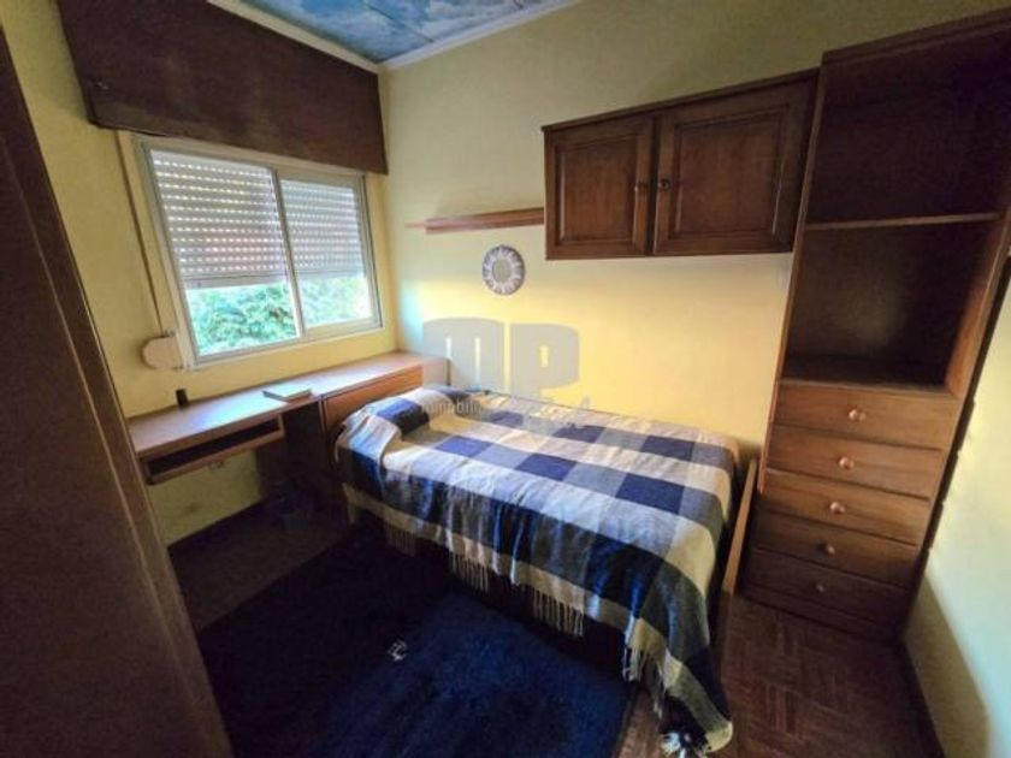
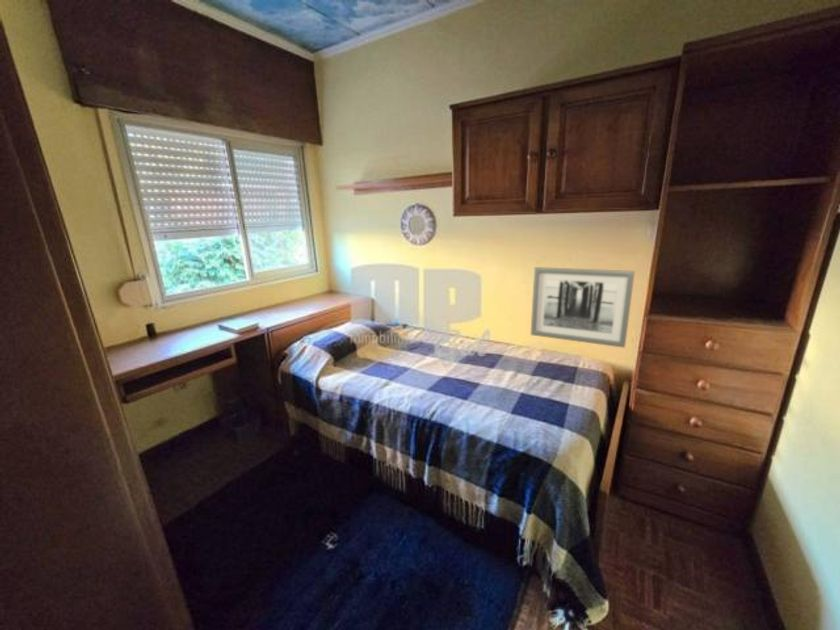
+ wall art (578, 305)
